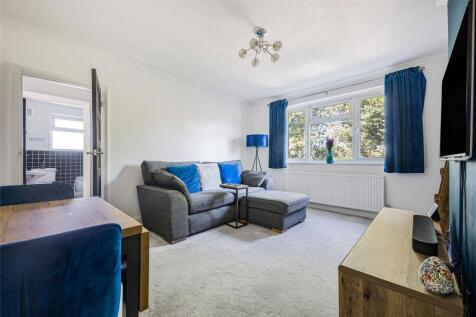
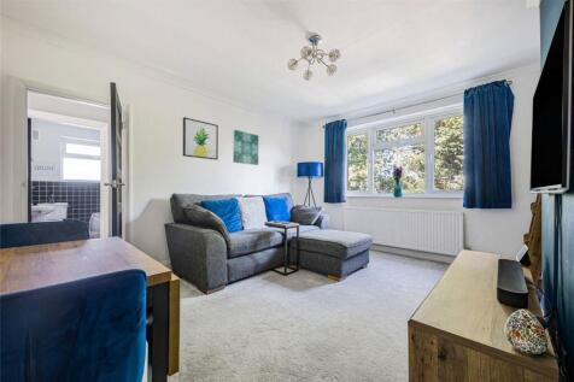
+ wall art (246, 148)
+ wall art (200, 140)
